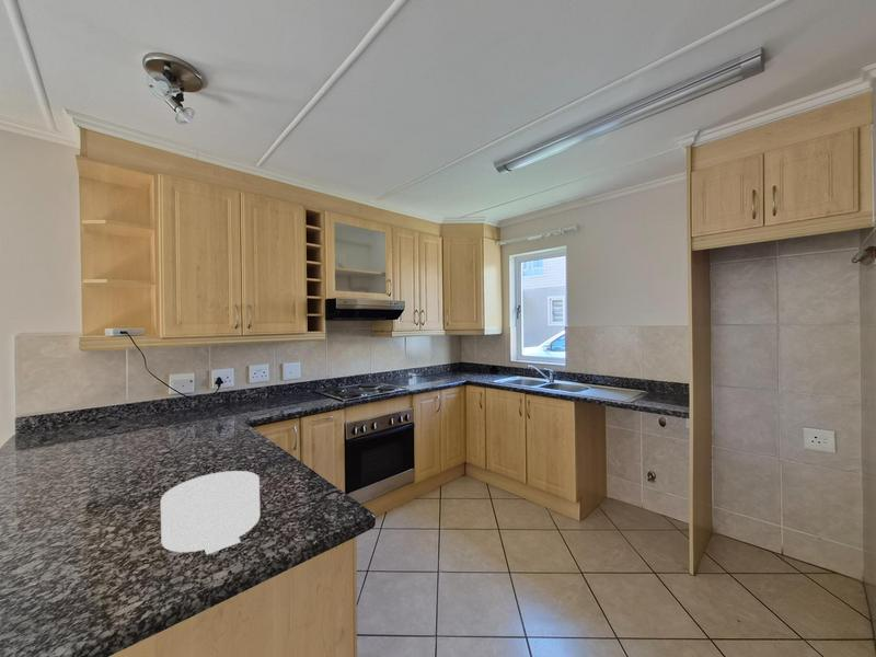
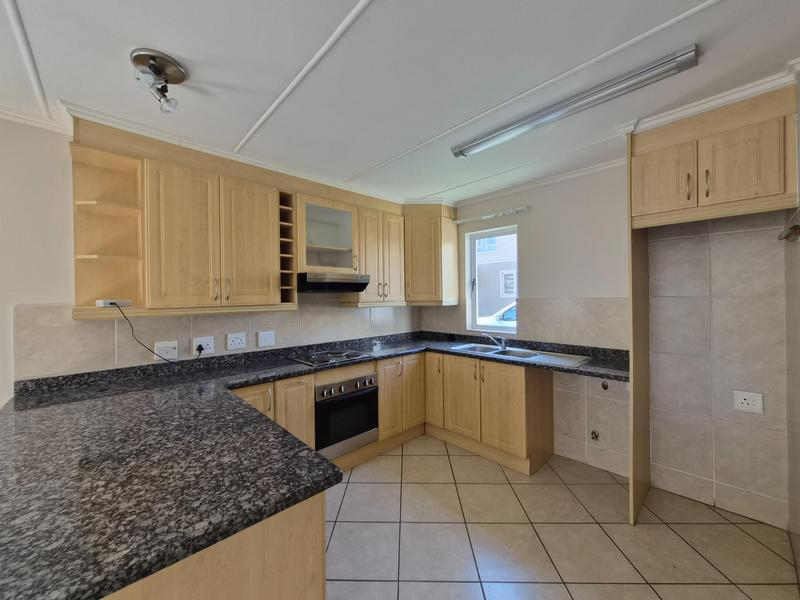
- bowl (214, 515)
